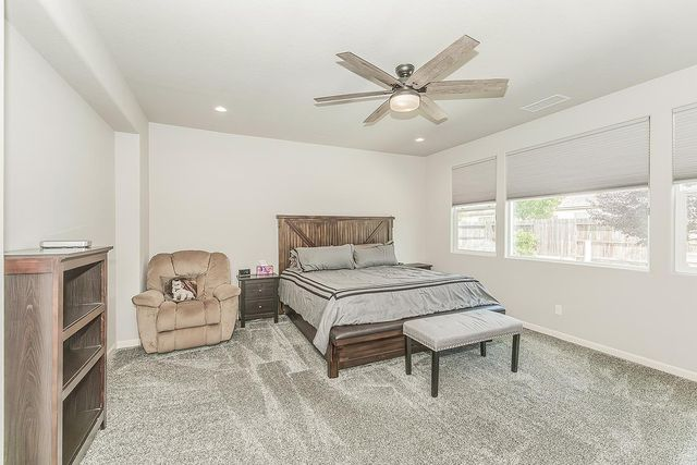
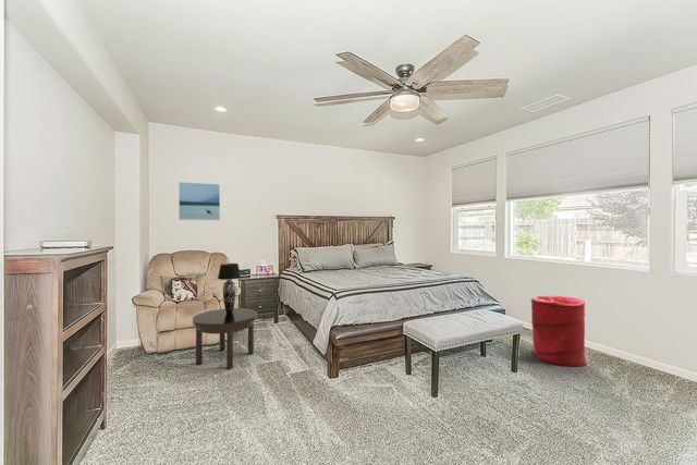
+ side table (224, 336)
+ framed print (199, 201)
+ table lamp (229, 287)
+ laundry hamper (557, 327)
